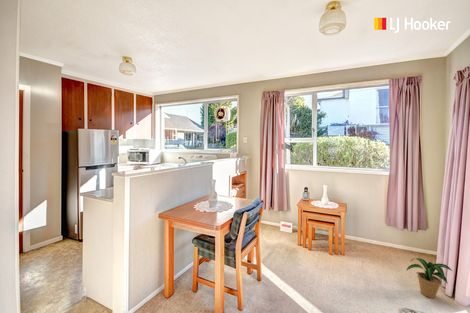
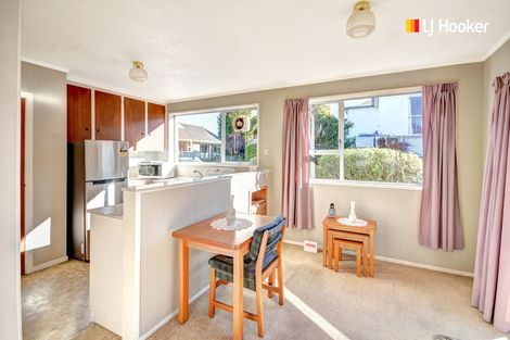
- potted plant (429, 278)
